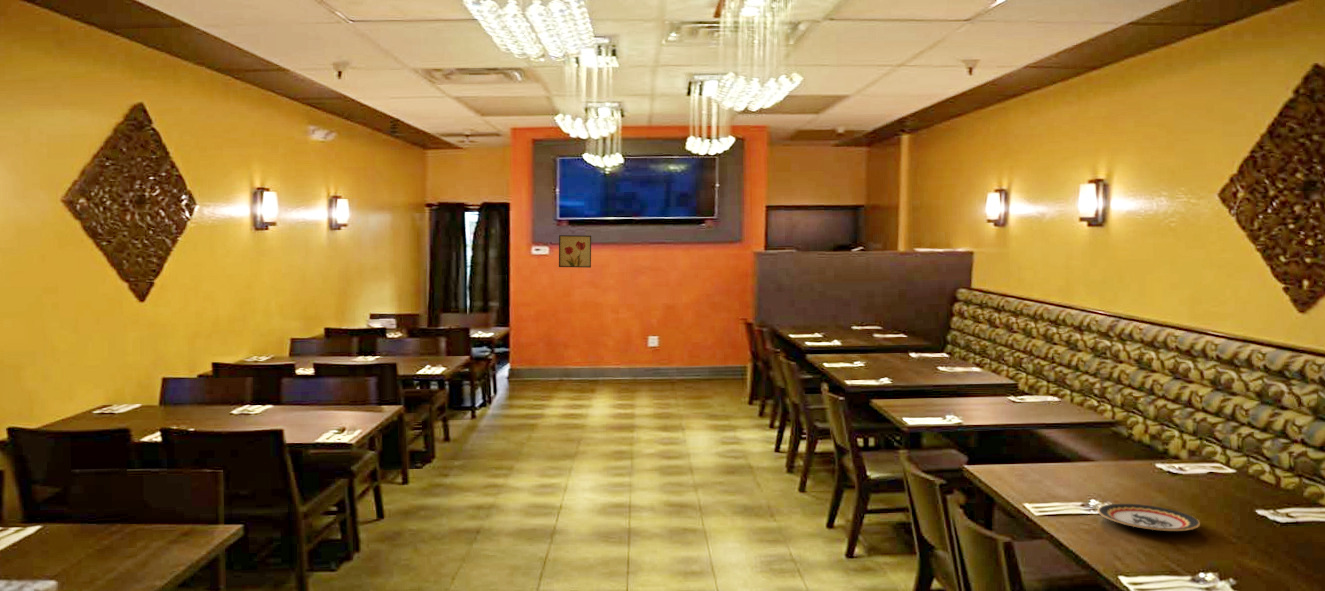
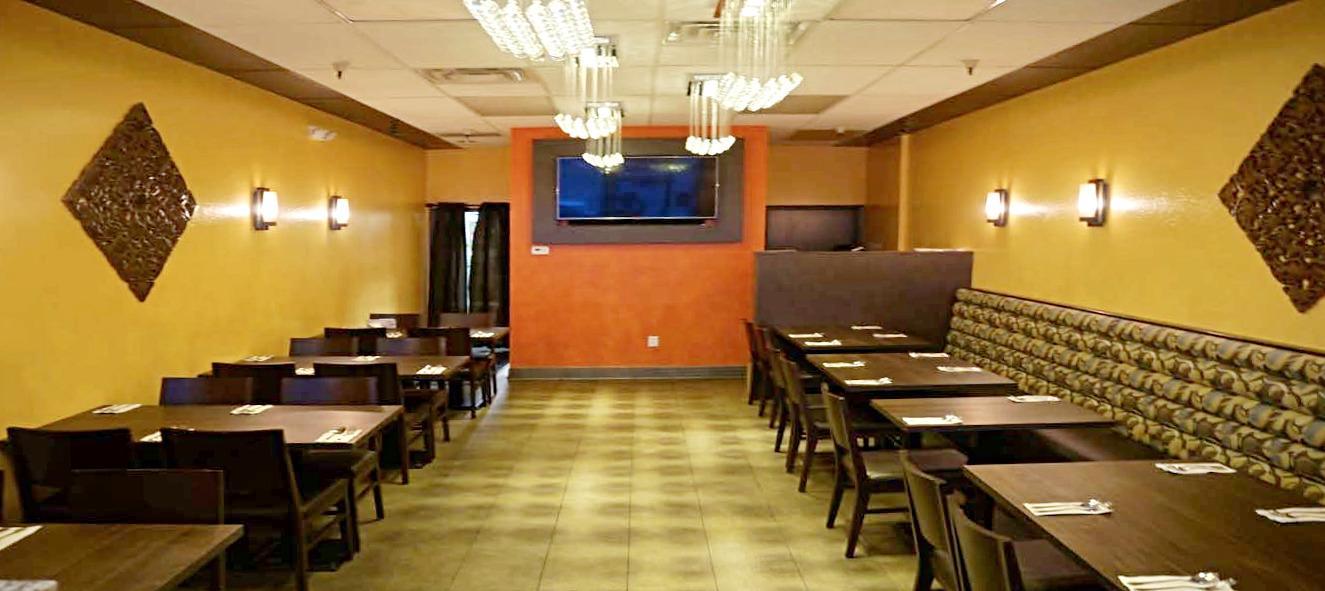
- plate (1147, 519)
- wall art (575, 251)
